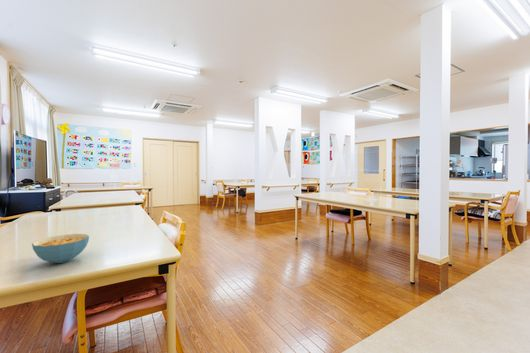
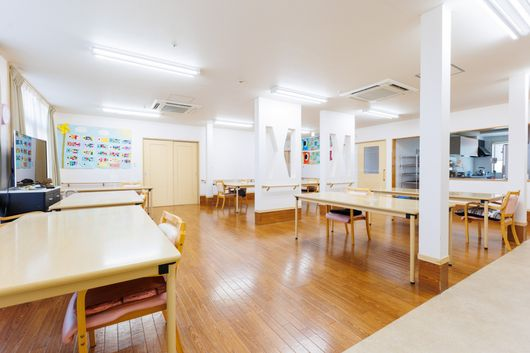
- cereal bowl (62, 250)
